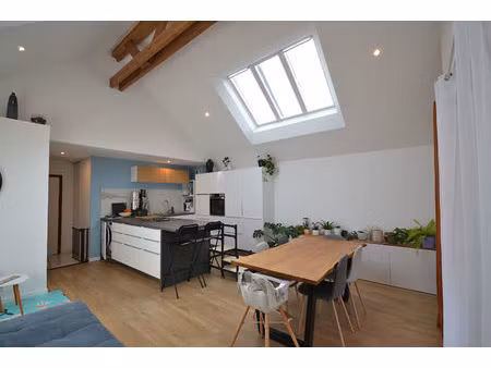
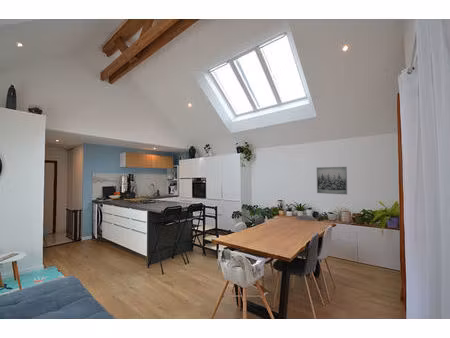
+ wall art (331, 180)
